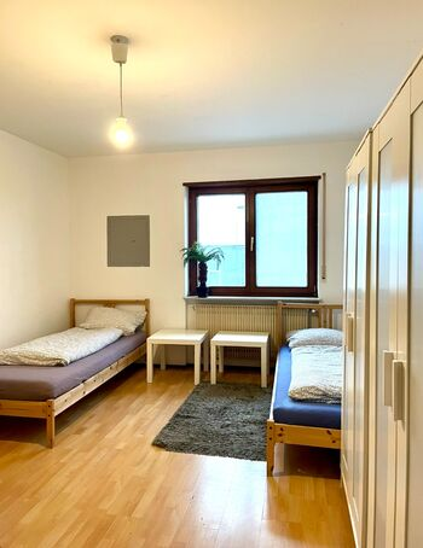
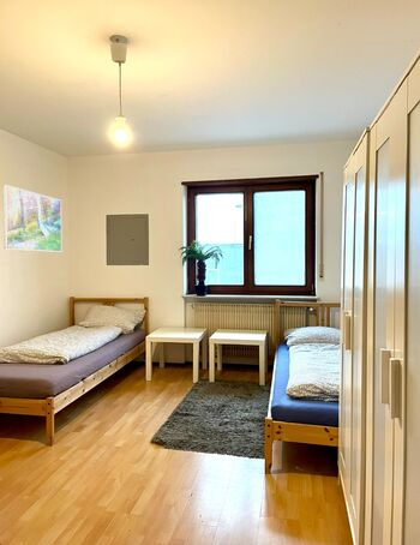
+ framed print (35, 221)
